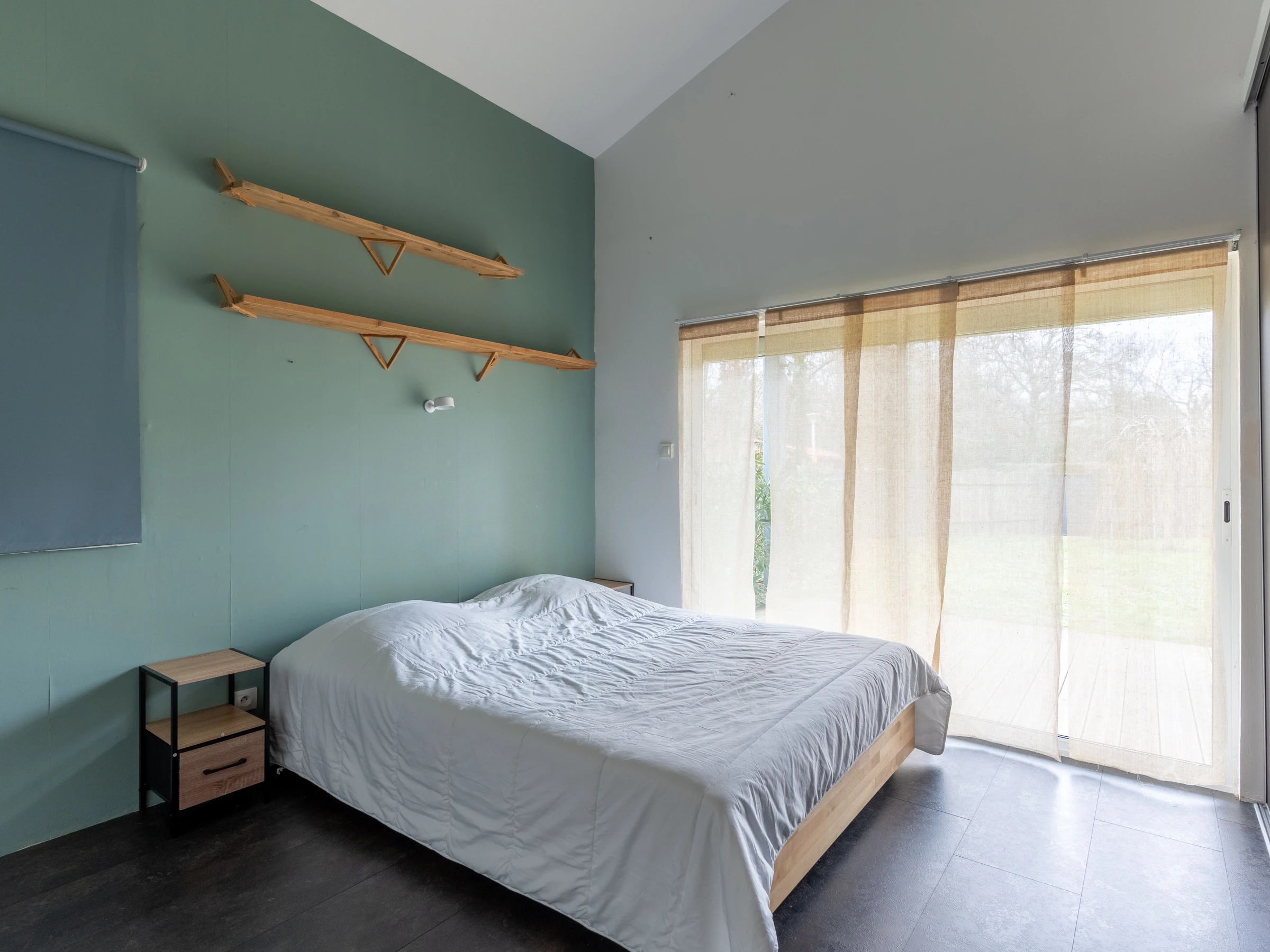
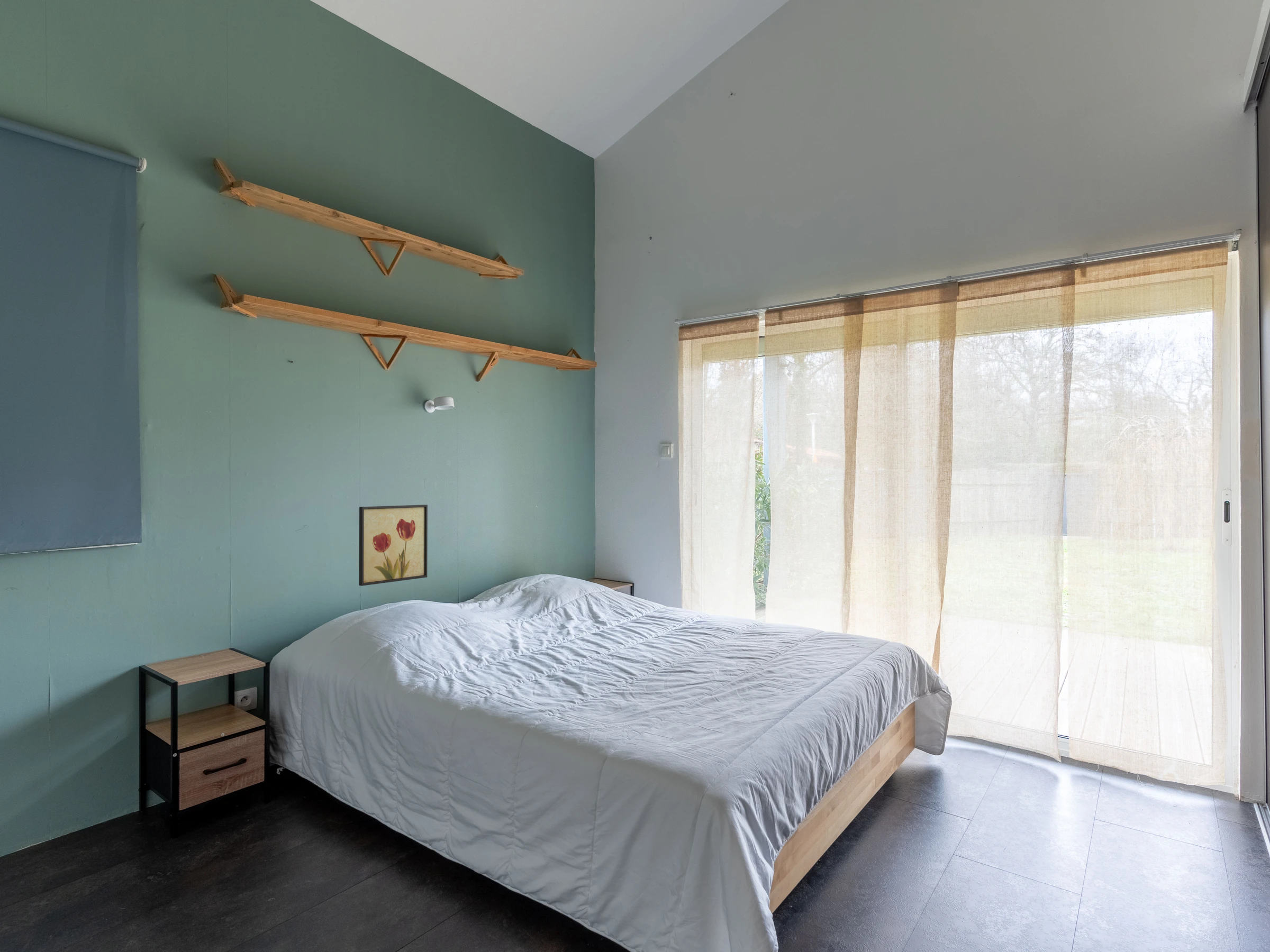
+ wall art (393, 543)
